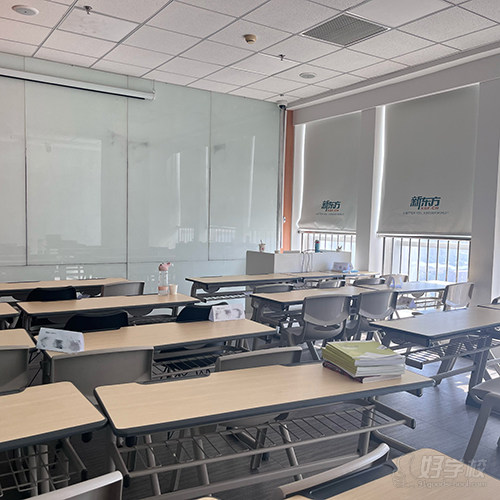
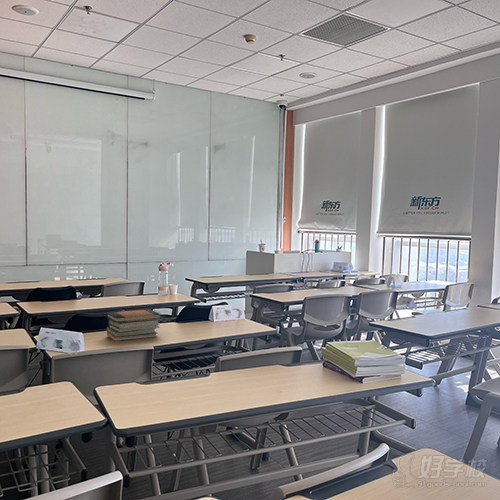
+ book stack (133, 324)
